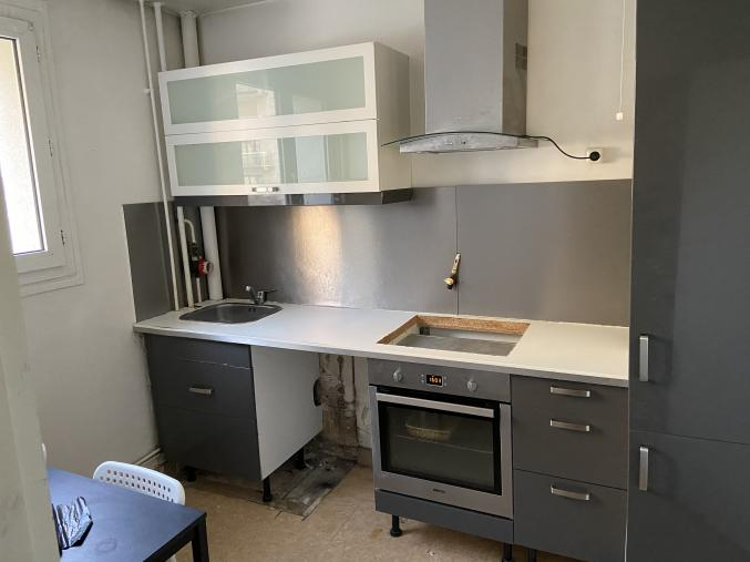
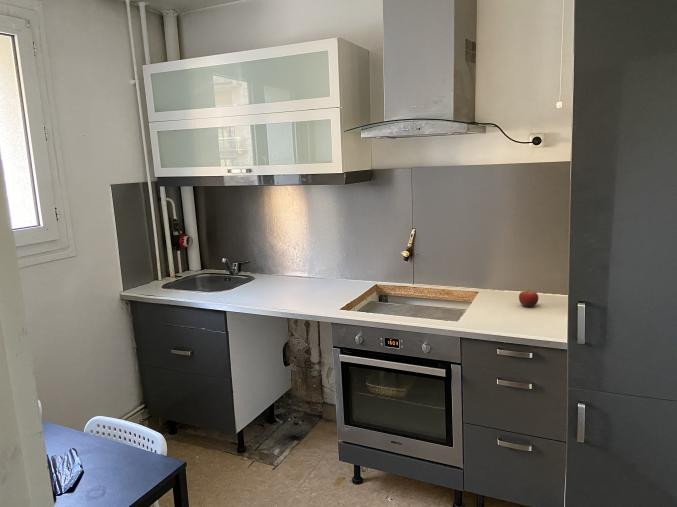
+ fruit (528, 297)
